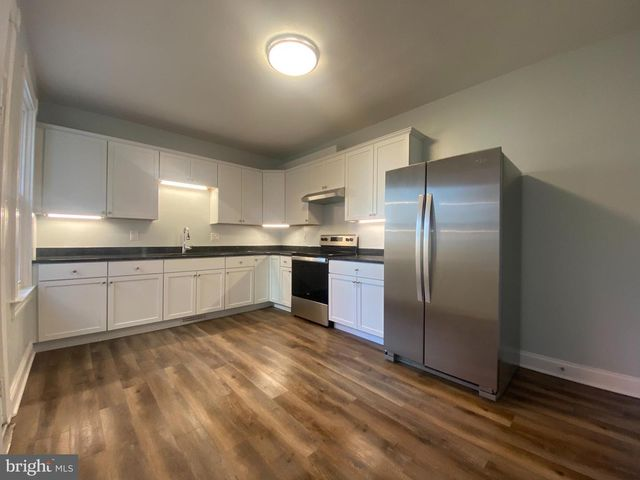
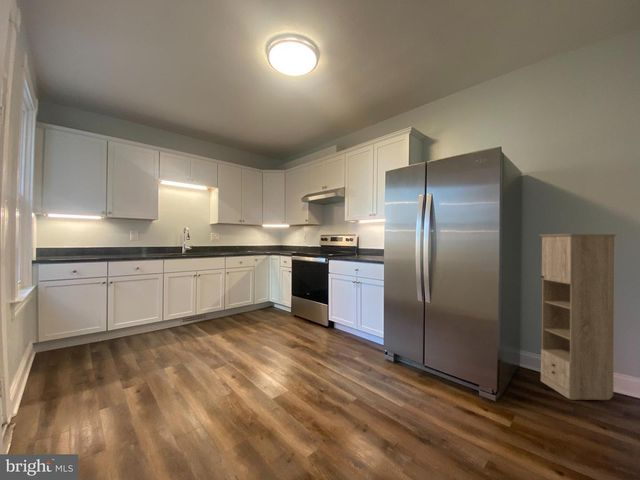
+ storage cabinet (574, 312)
